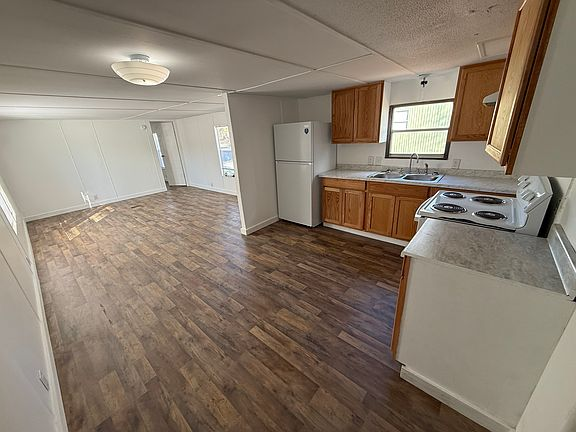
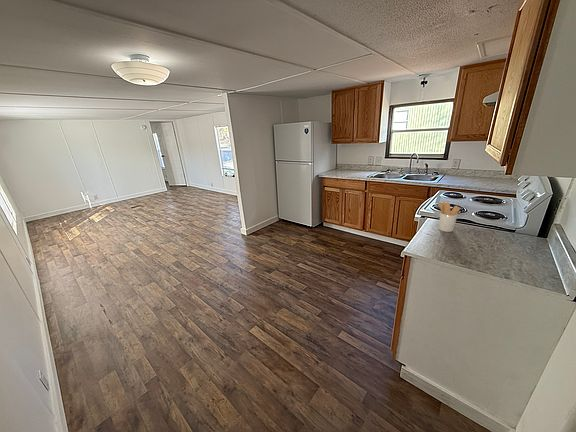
+ utensil holder (445, 216)
